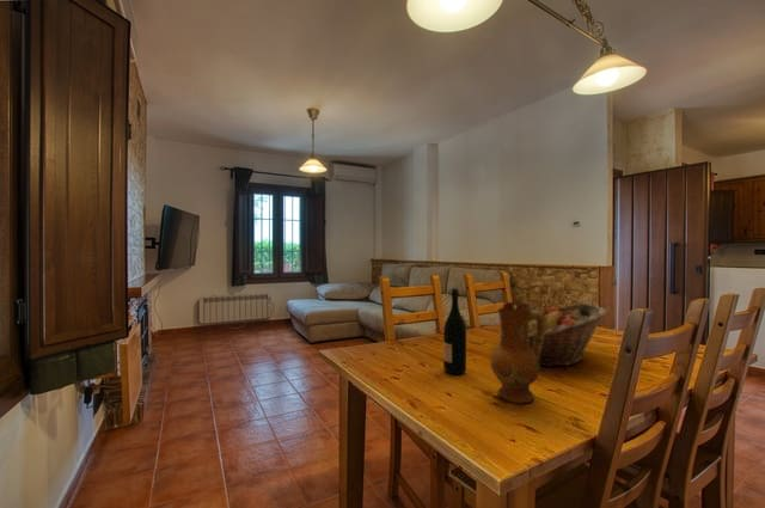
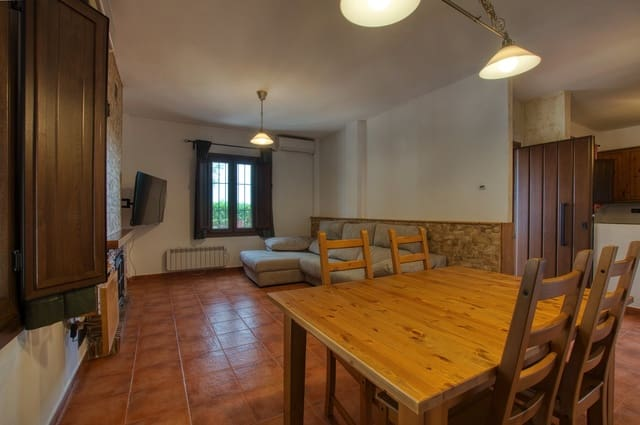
- wine bottle (454, 329)
- fruit basket (549, 330)
- ceramic jug (516, 349)
